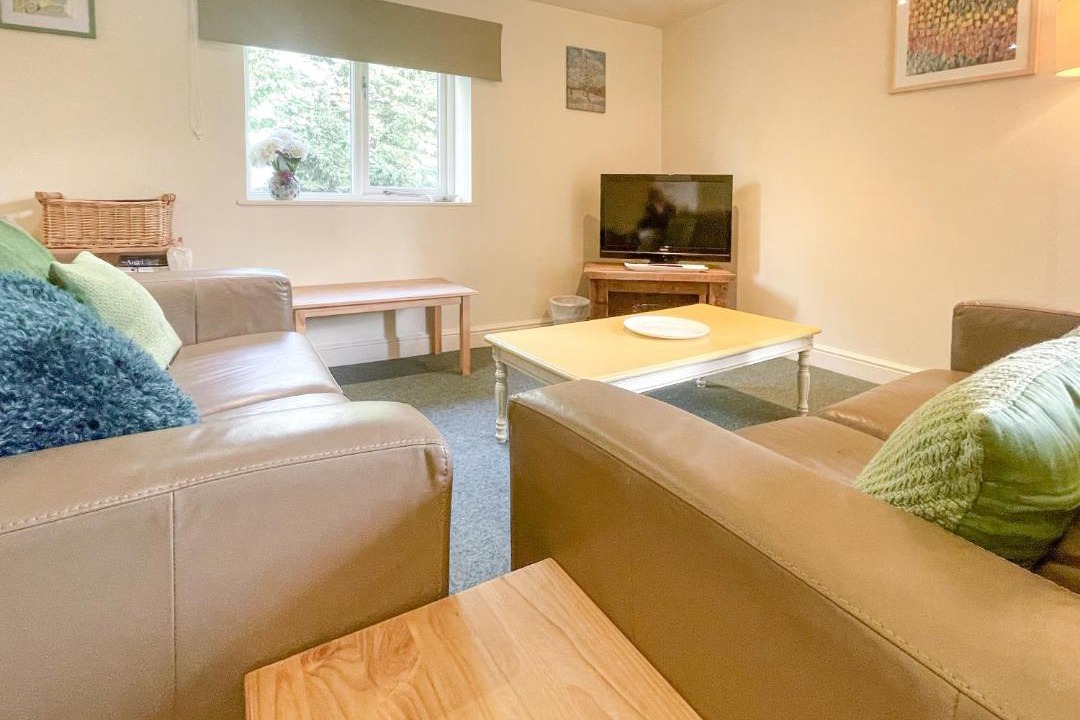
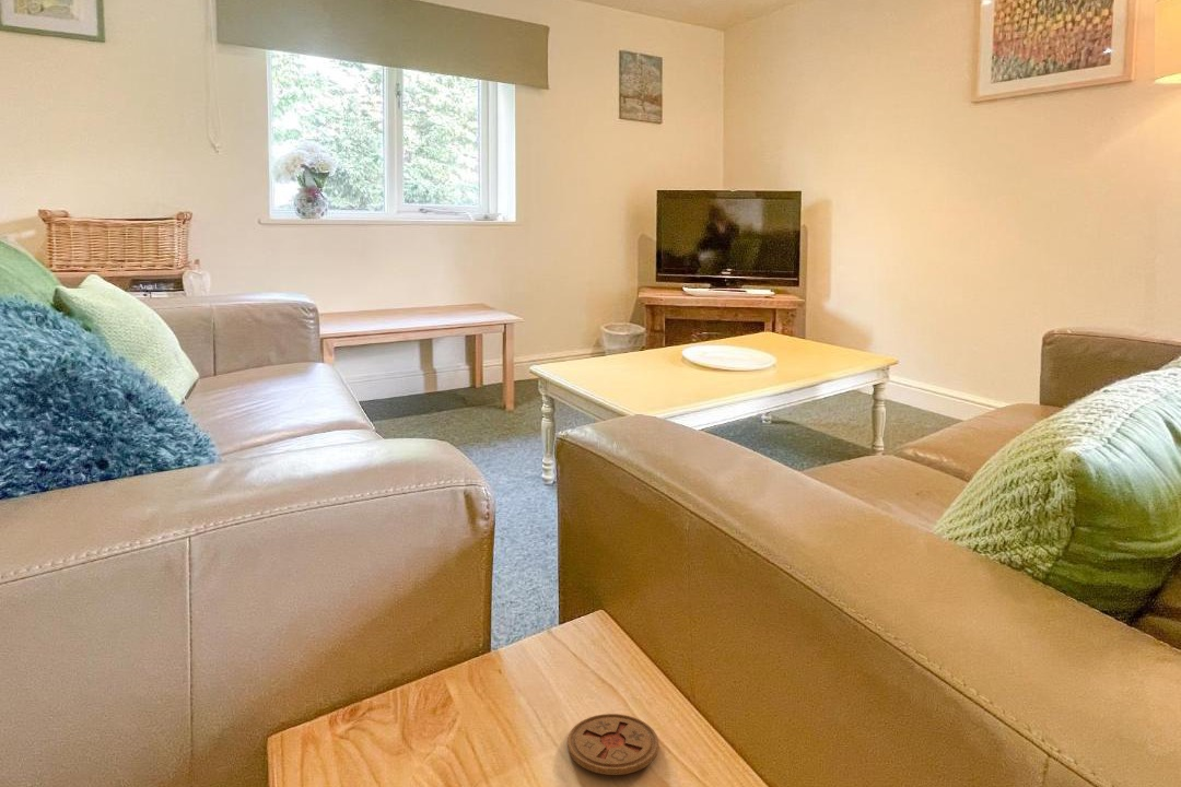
+ coaster (612, 742)
